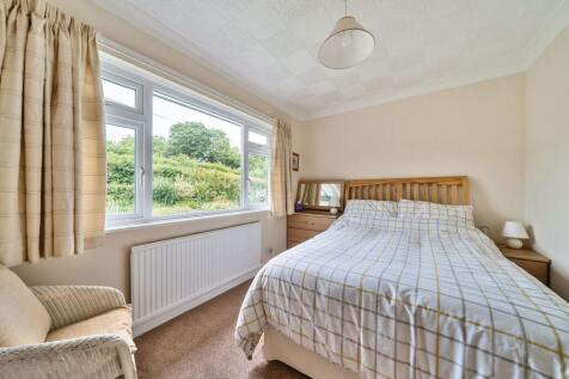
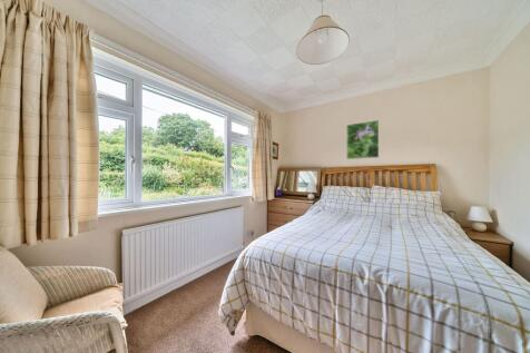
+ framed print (362, 140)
